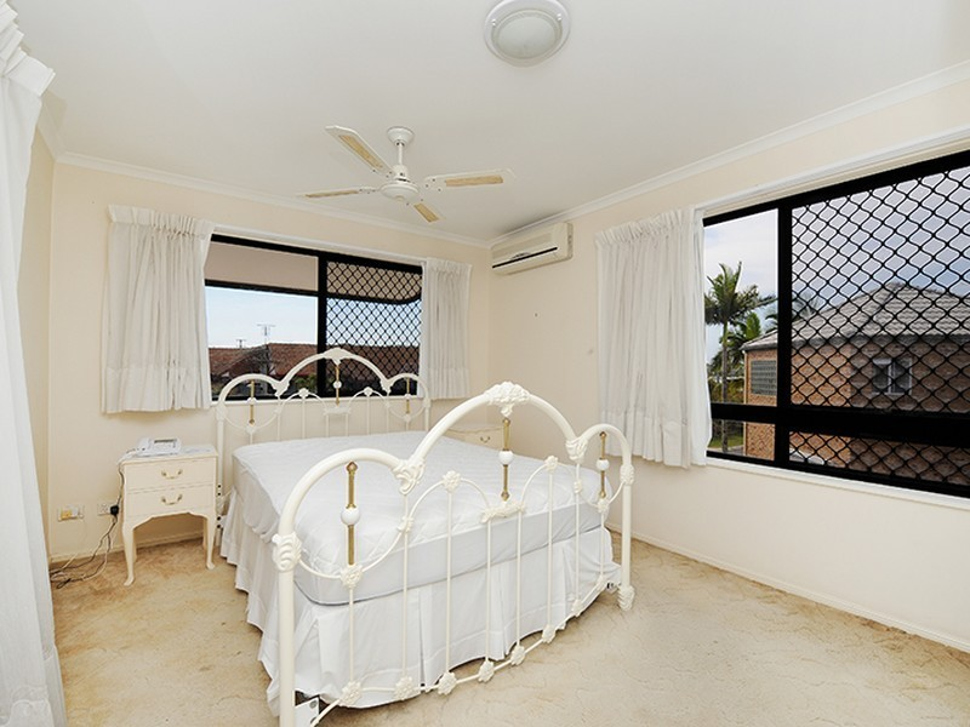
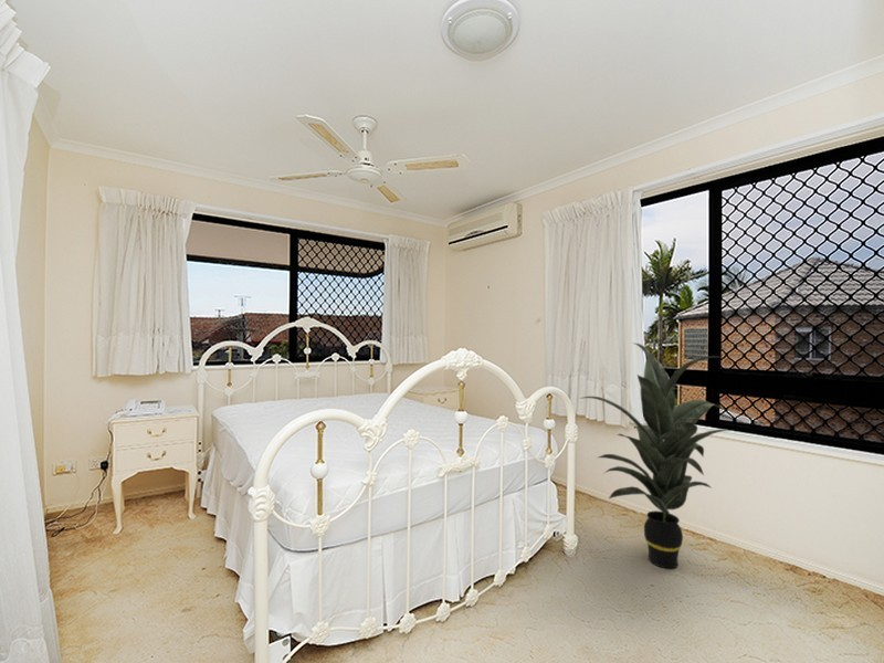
+ indoor plant (657, 449)
